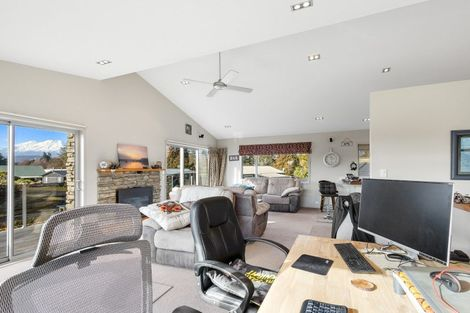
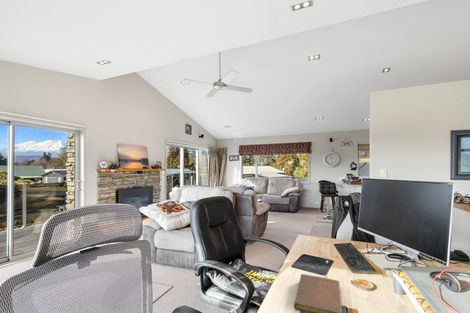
+ notebook (318, 293)
